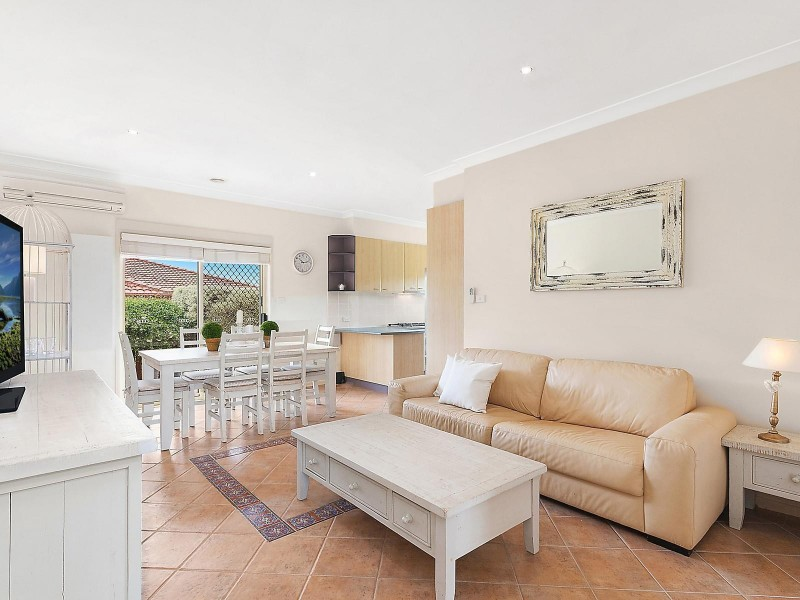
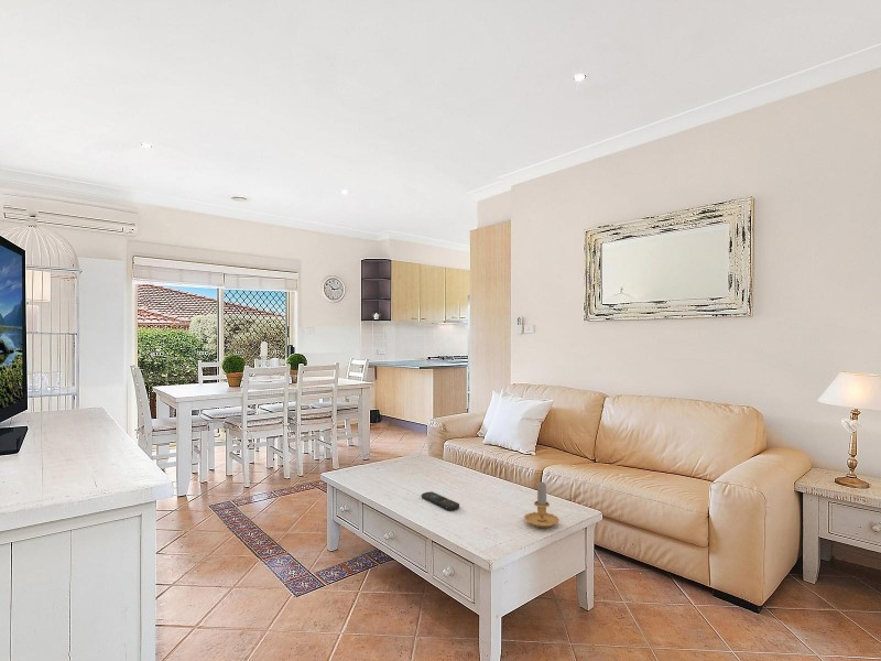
+ remote control (439, 500)
+ candle (539, 502)
